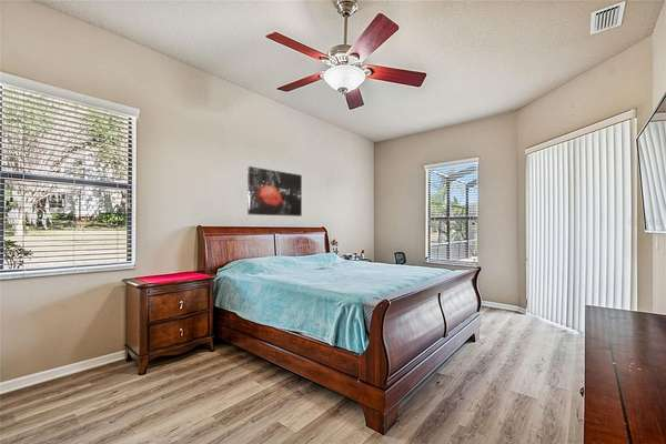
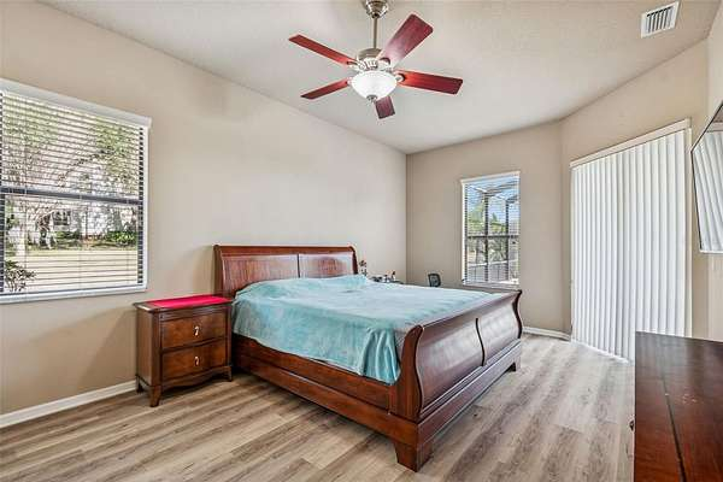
- wall art (276, 193)
